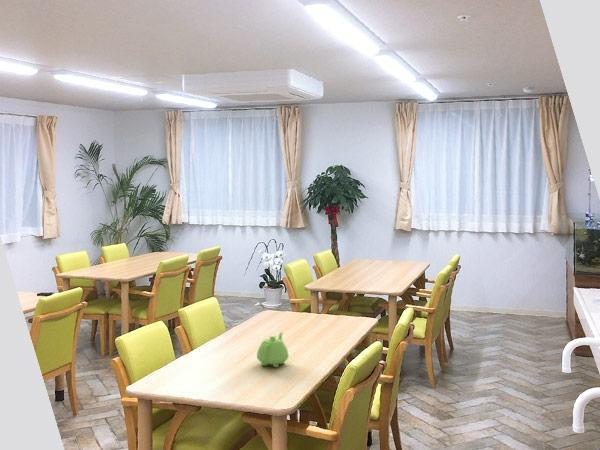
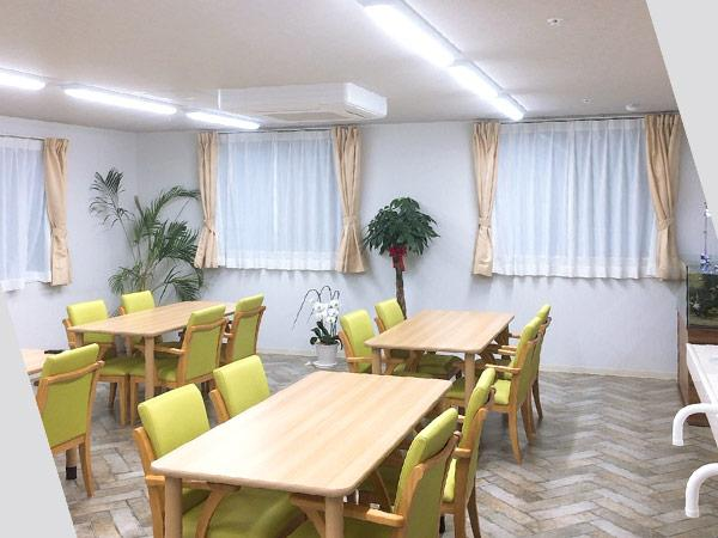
- teapot (273, 349)
